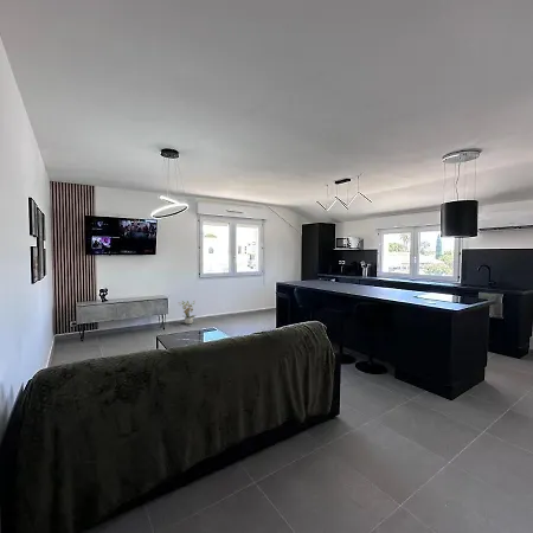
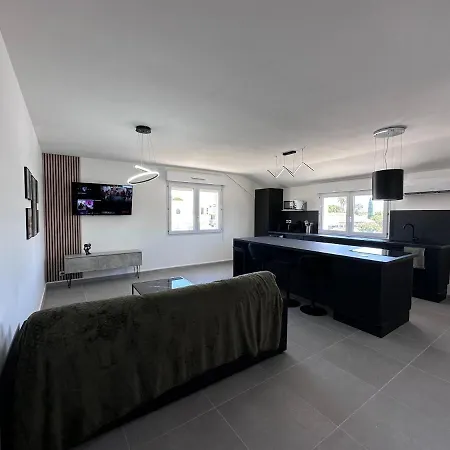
- potted plant (187, 312)
